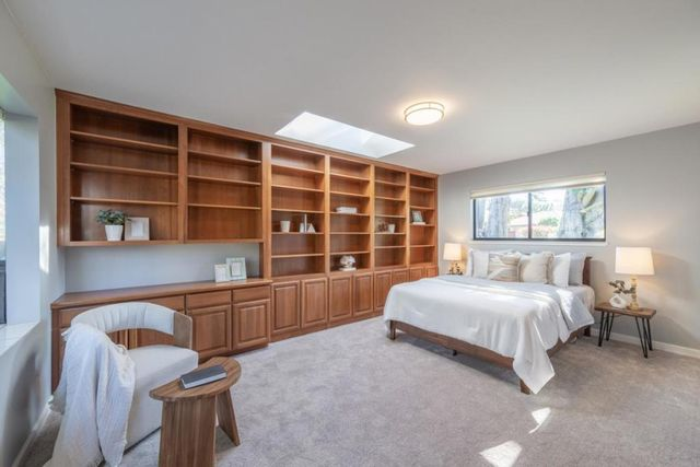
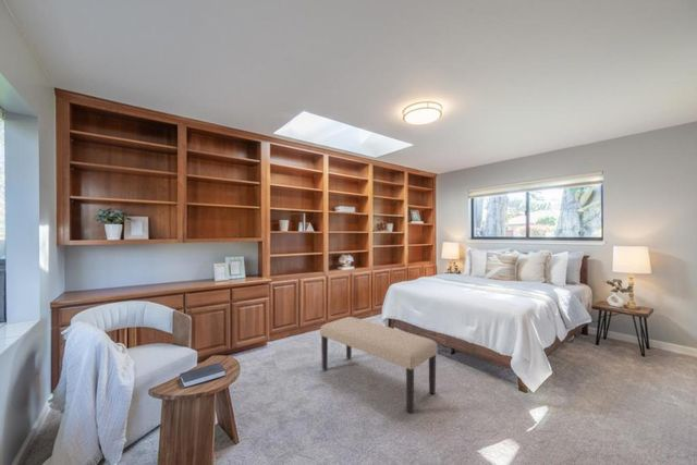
+ bench (374, 354)
